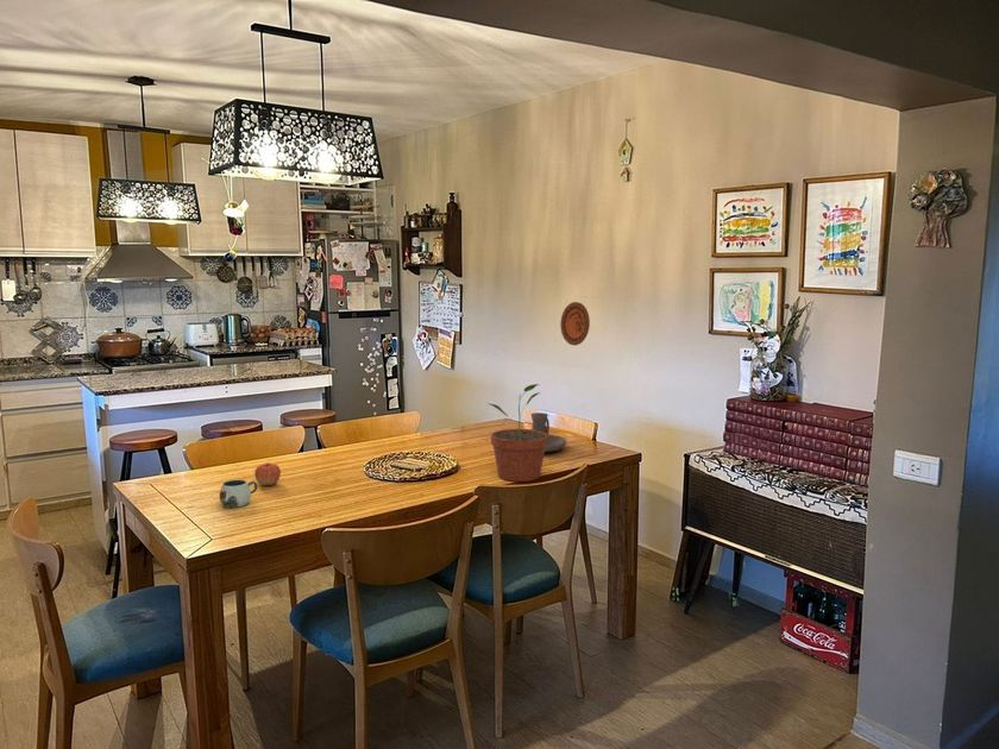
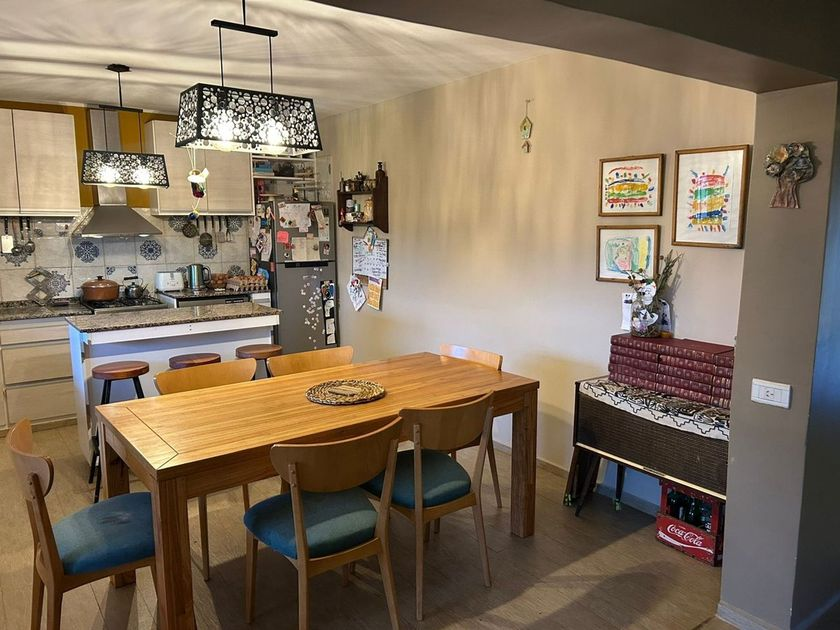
- mug (239, 492)
- candle holder (540, 430)
- decorative plate (574, 323)
- apple (268, 473)
- potted plant (519, 428)
